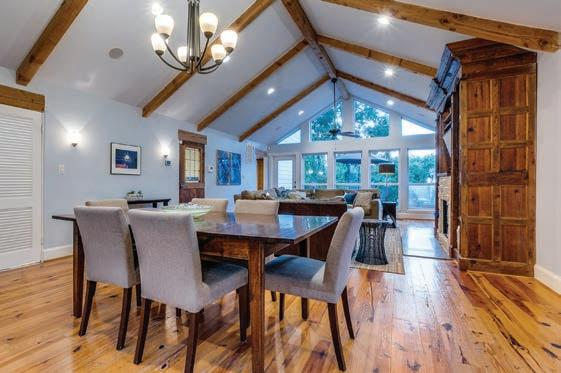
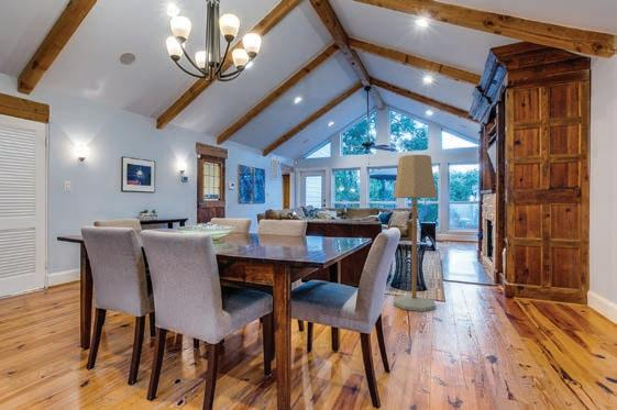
+ floor lamp (414, 230)
